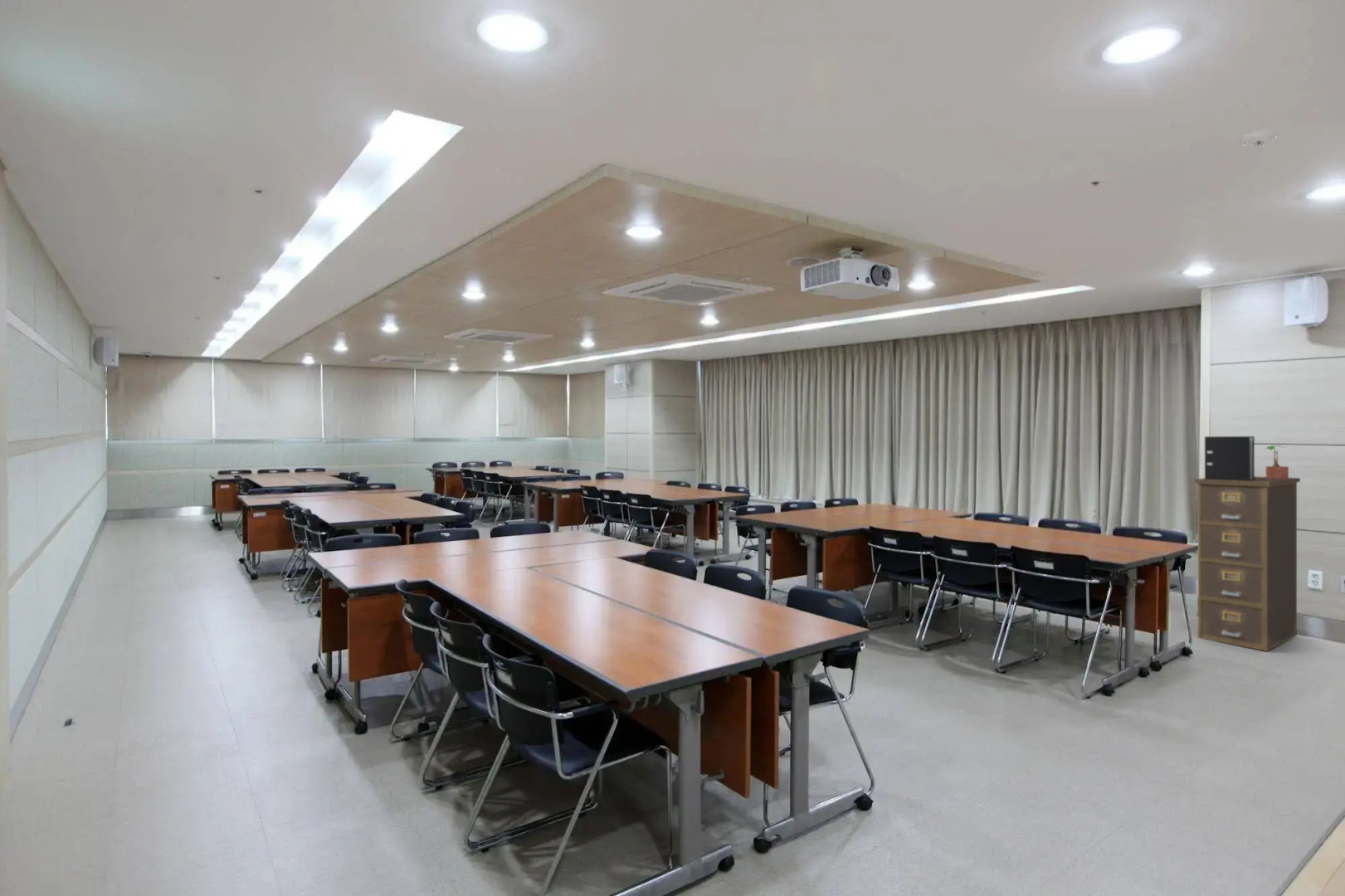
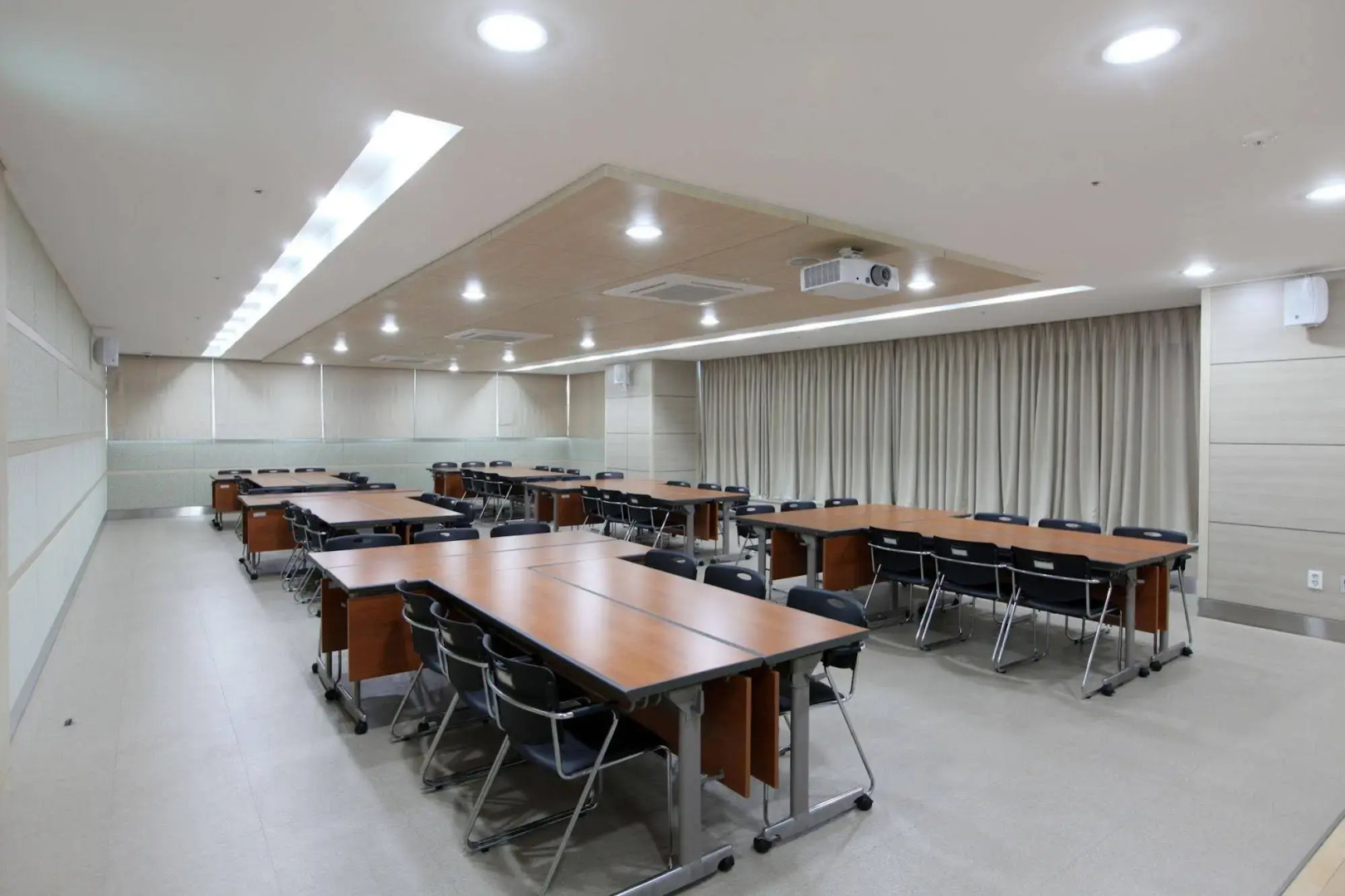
- potted plant (1274, 461)
- binder (1228, 457)
- filing cabinet (1247, 558)
